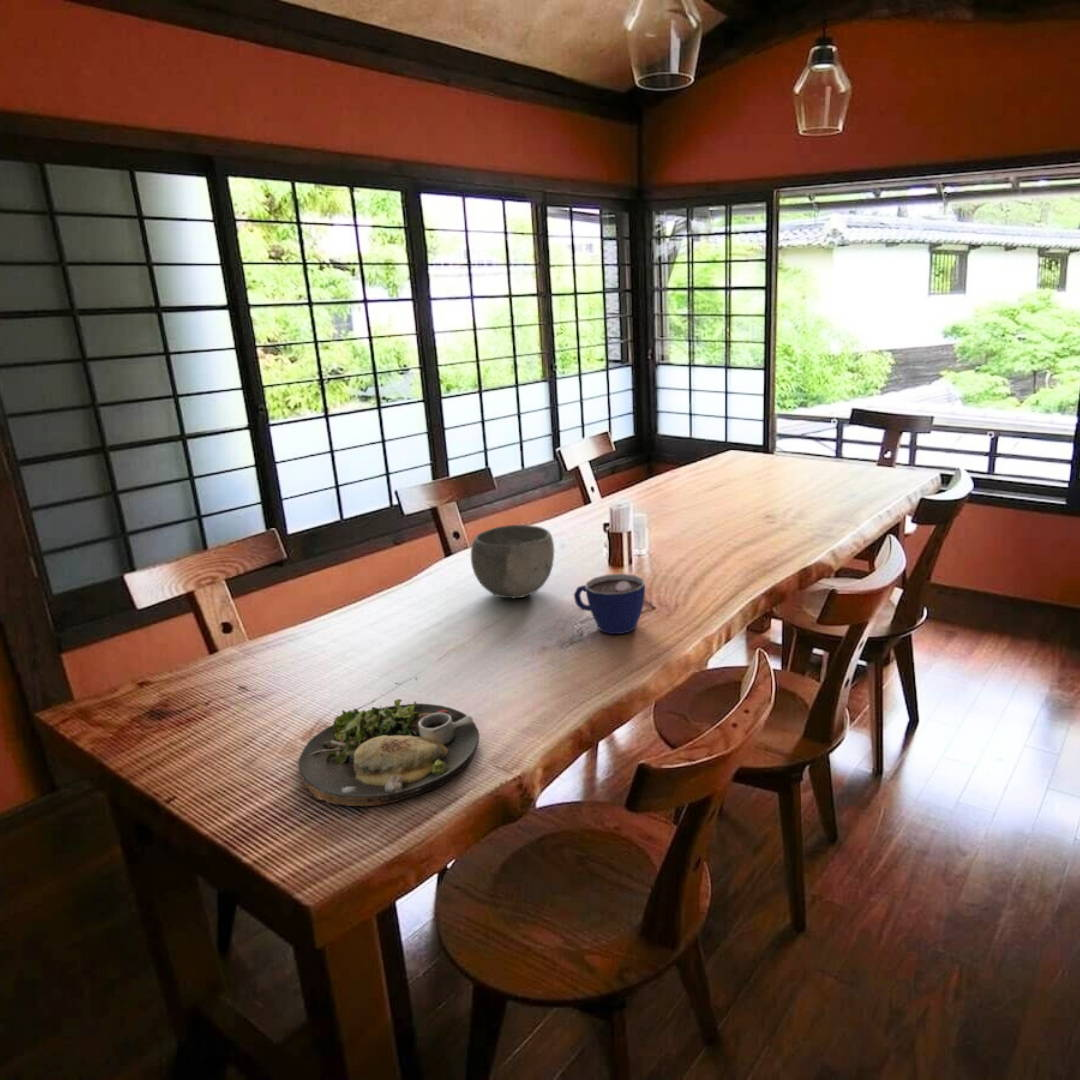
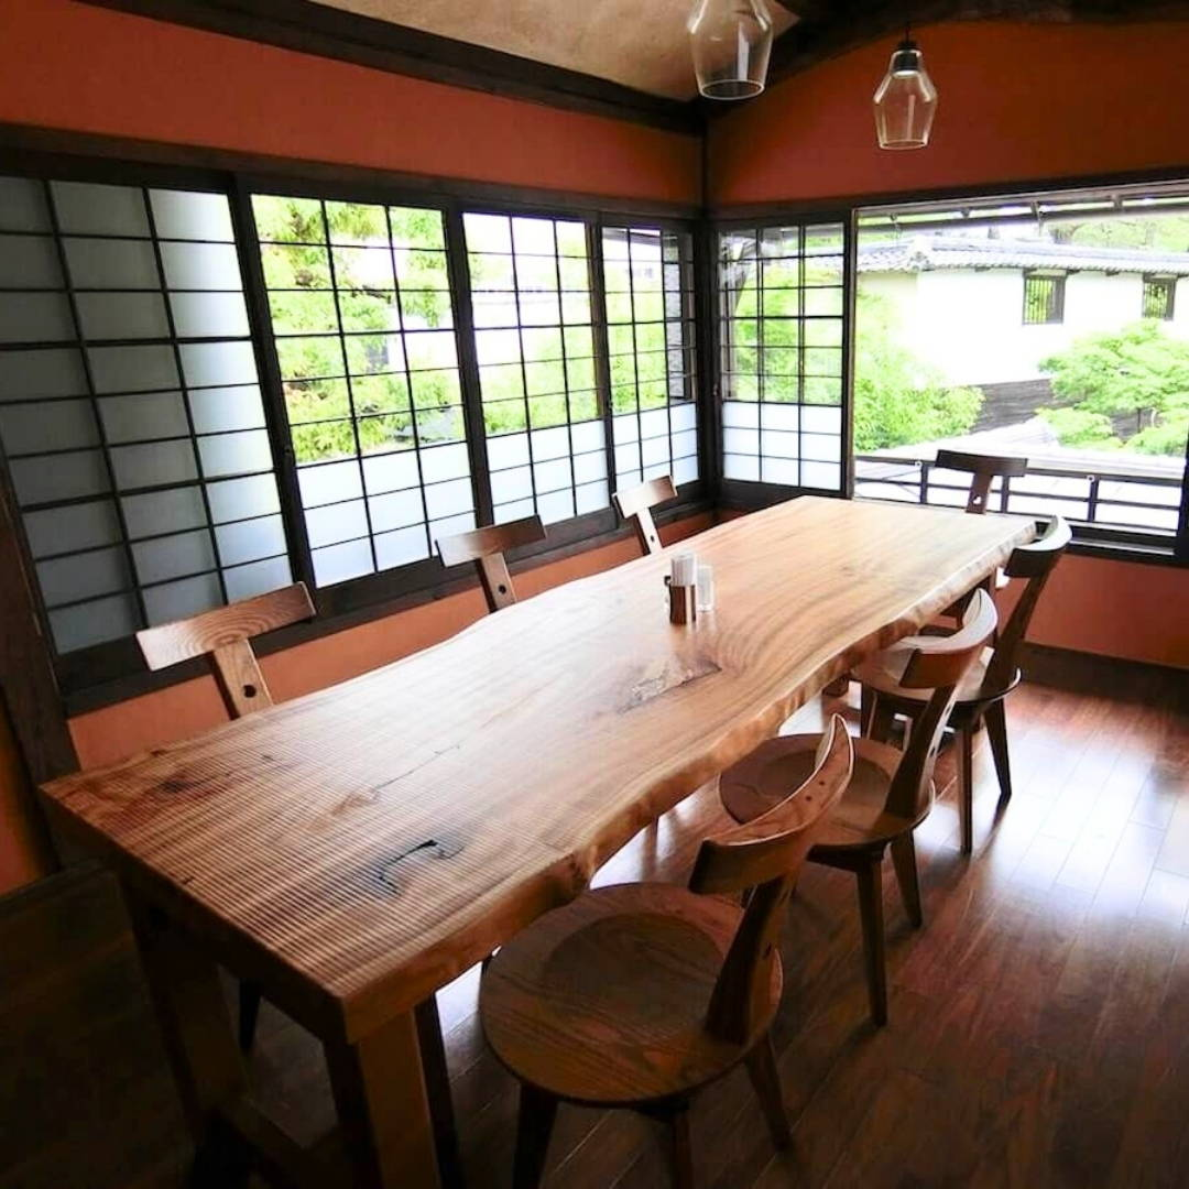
- cup (607, 603)
- dinner plate (388, 735)
- bowl (513, 564)
